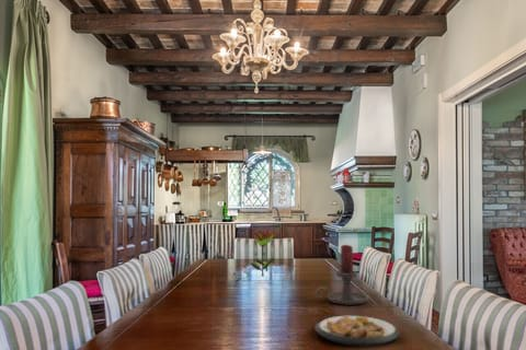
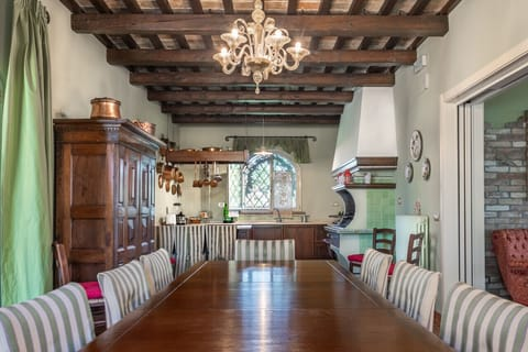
- candle holder (341, 272)
- flower (255, 259)
- plate (356, 326)
